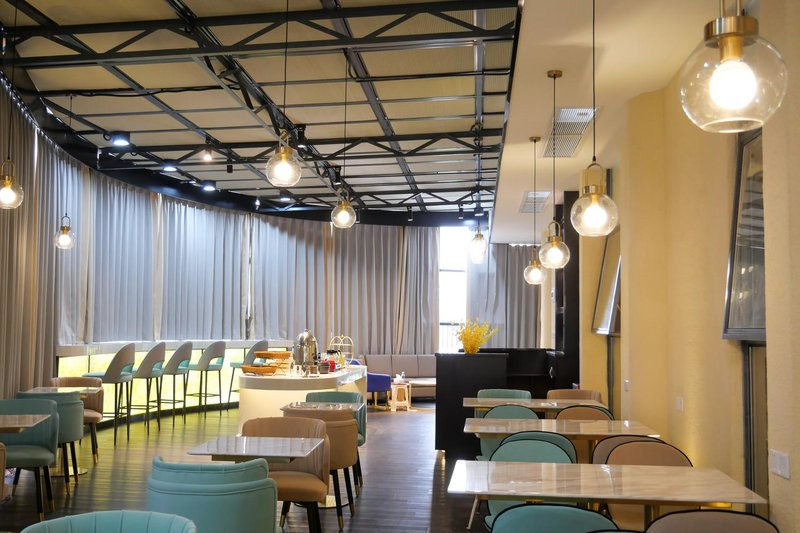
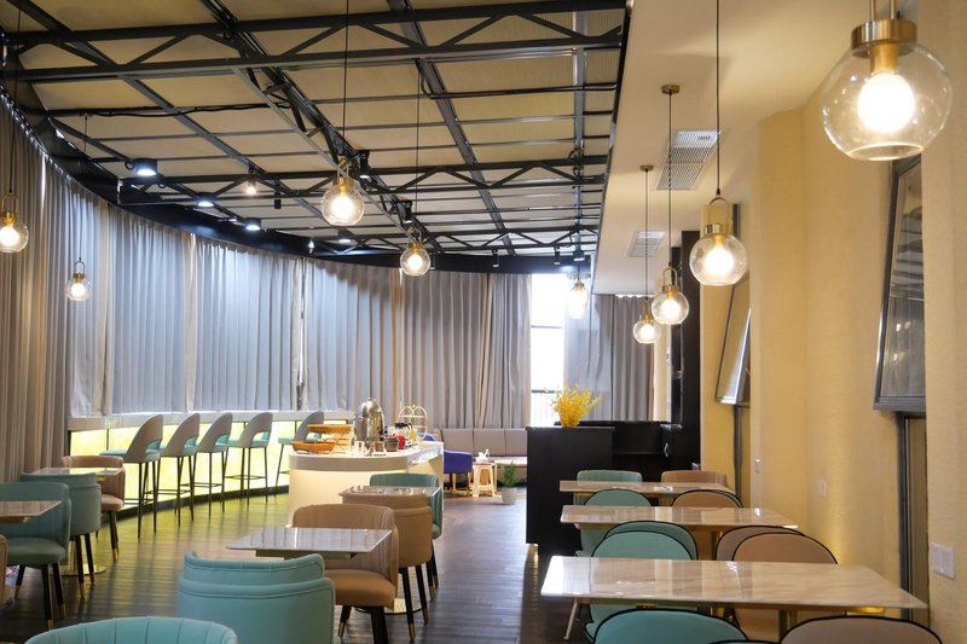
+ potted plant (508, 482)
